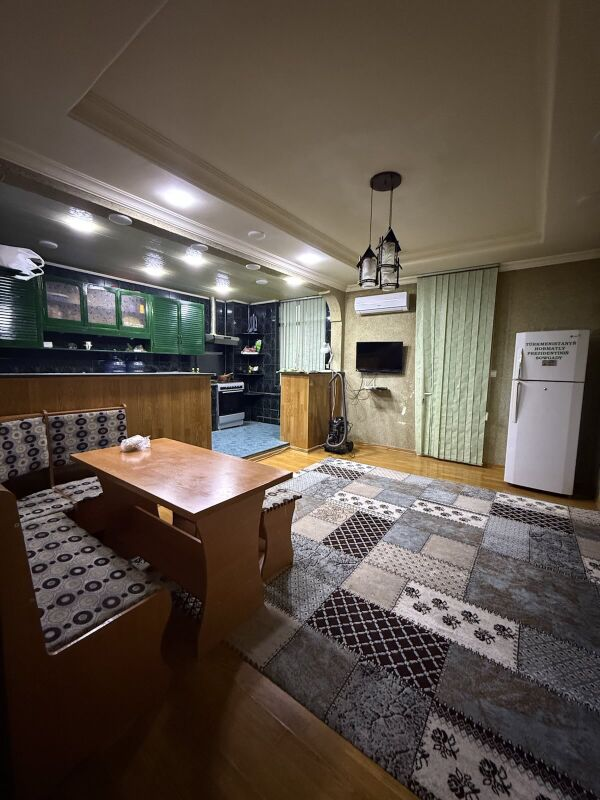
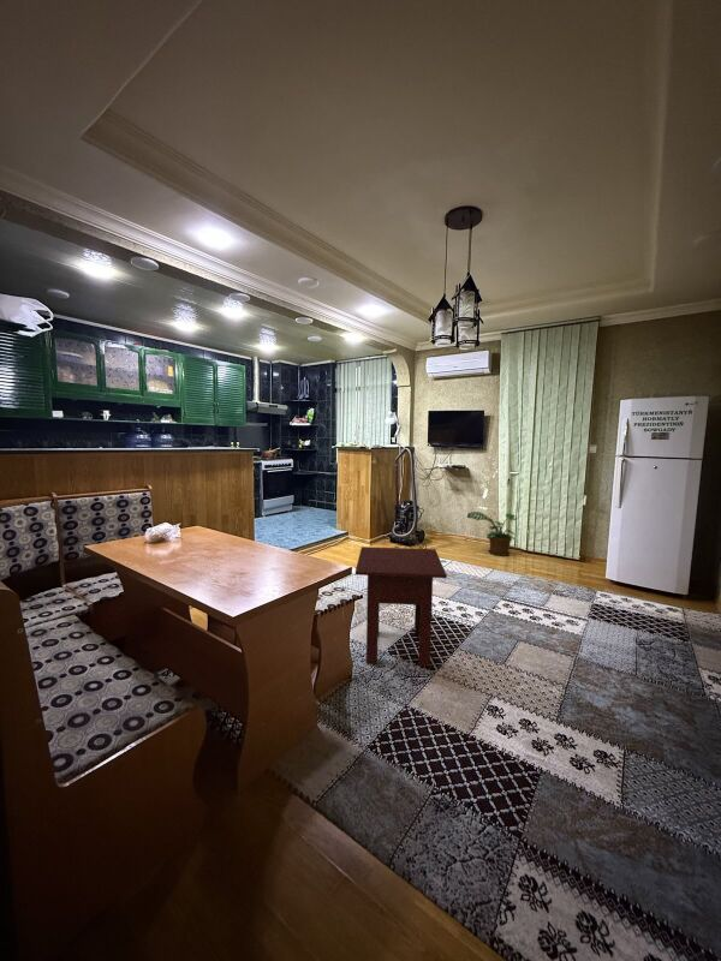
+ side table (398, 603)
+ potted plant (493, 531)
